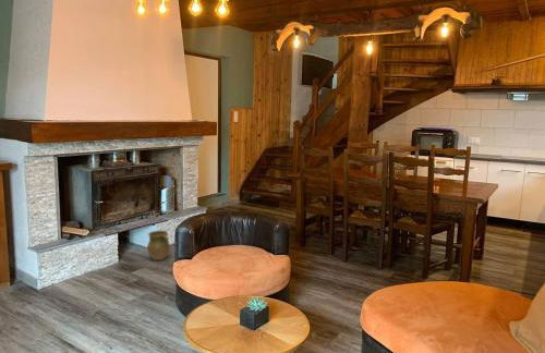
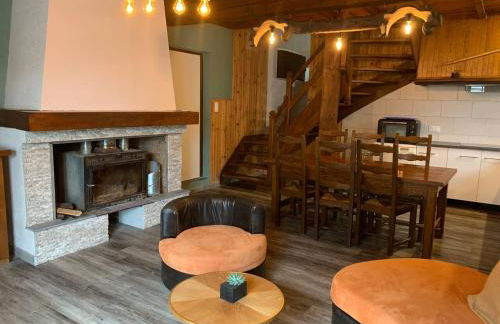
- ceramic jug (159, 245)
